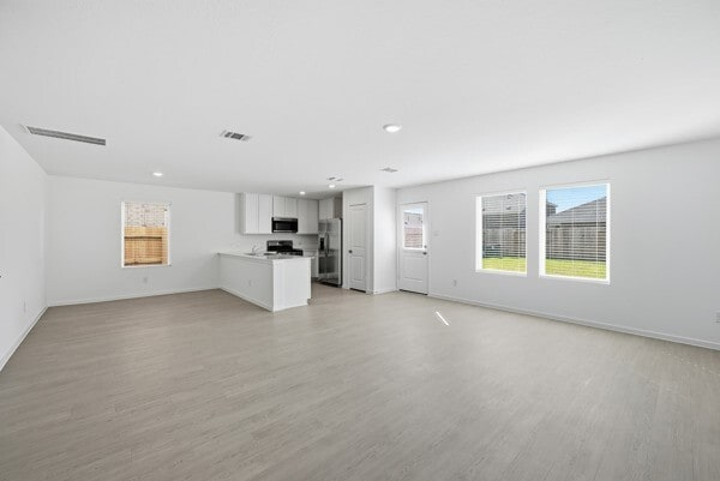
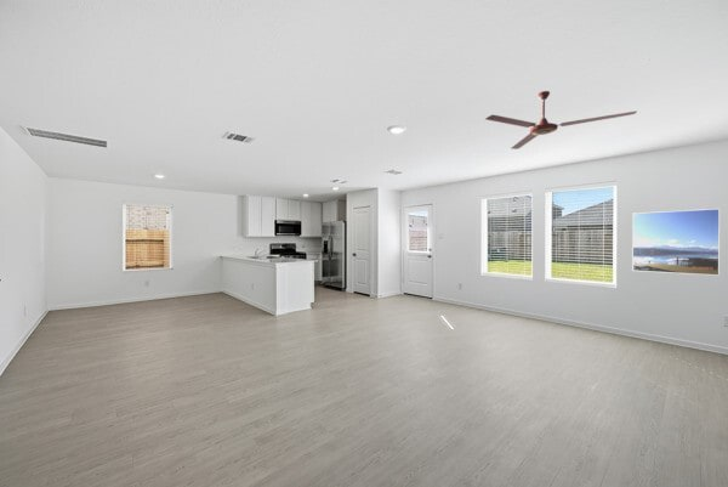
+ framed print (672, 242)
+ ceiling fan (562, 123)
